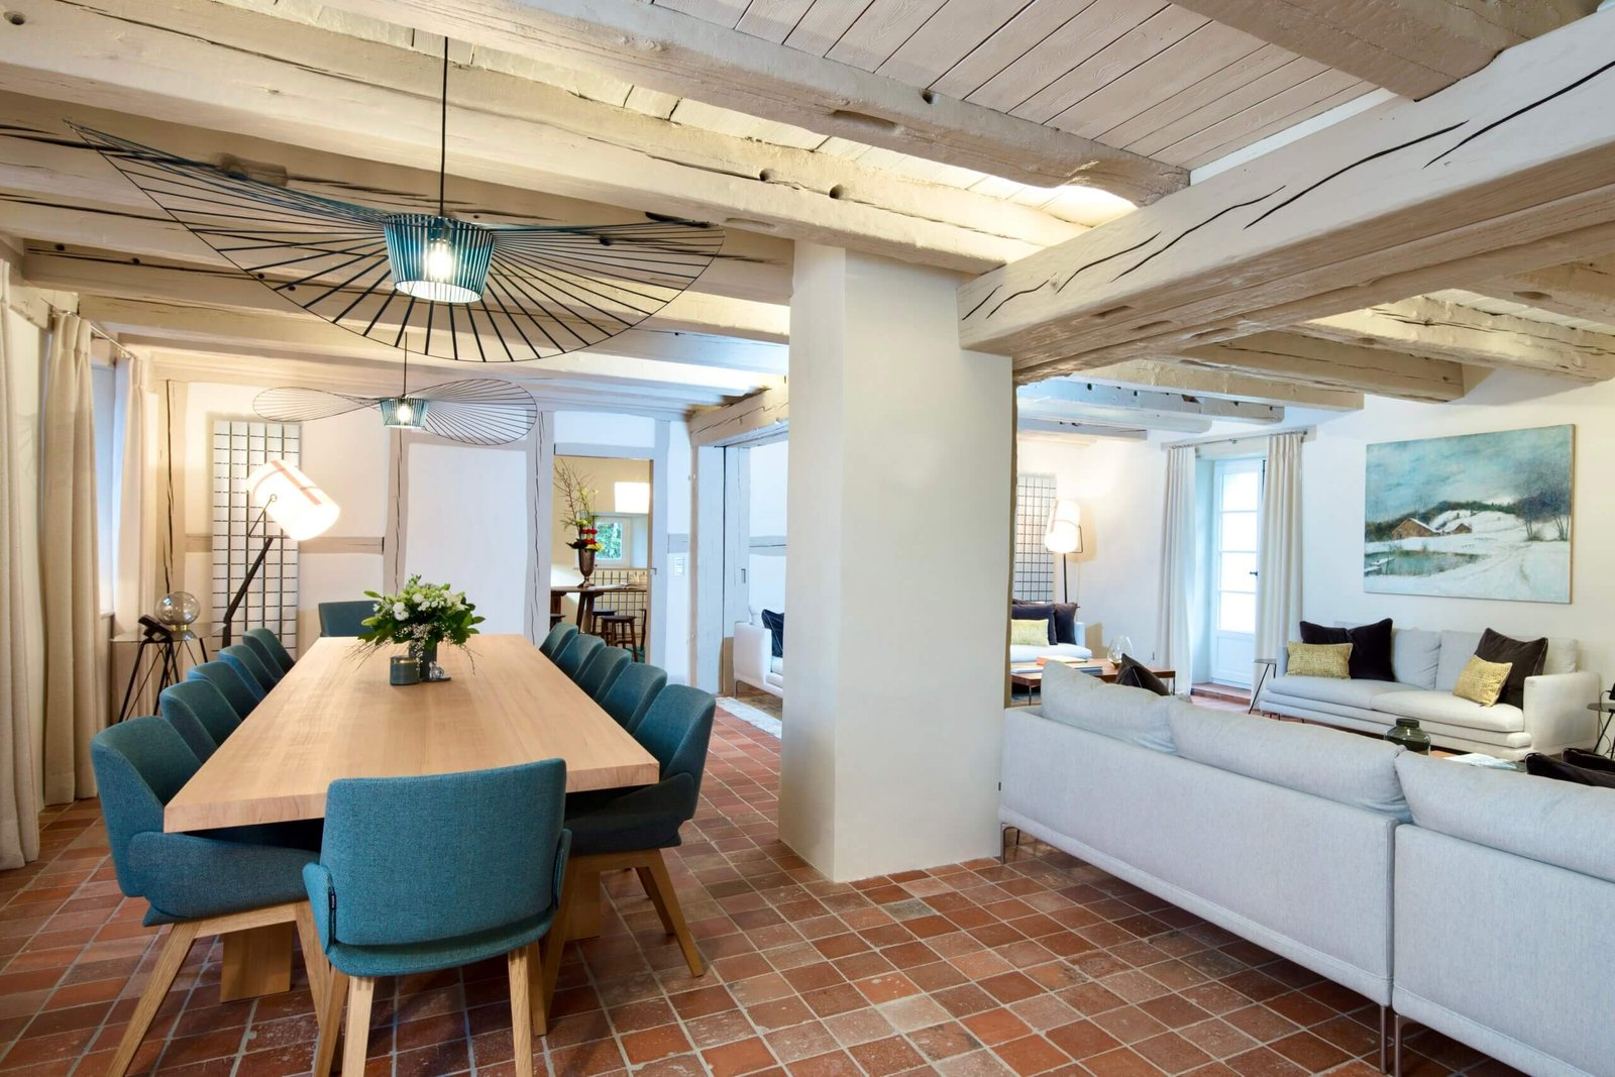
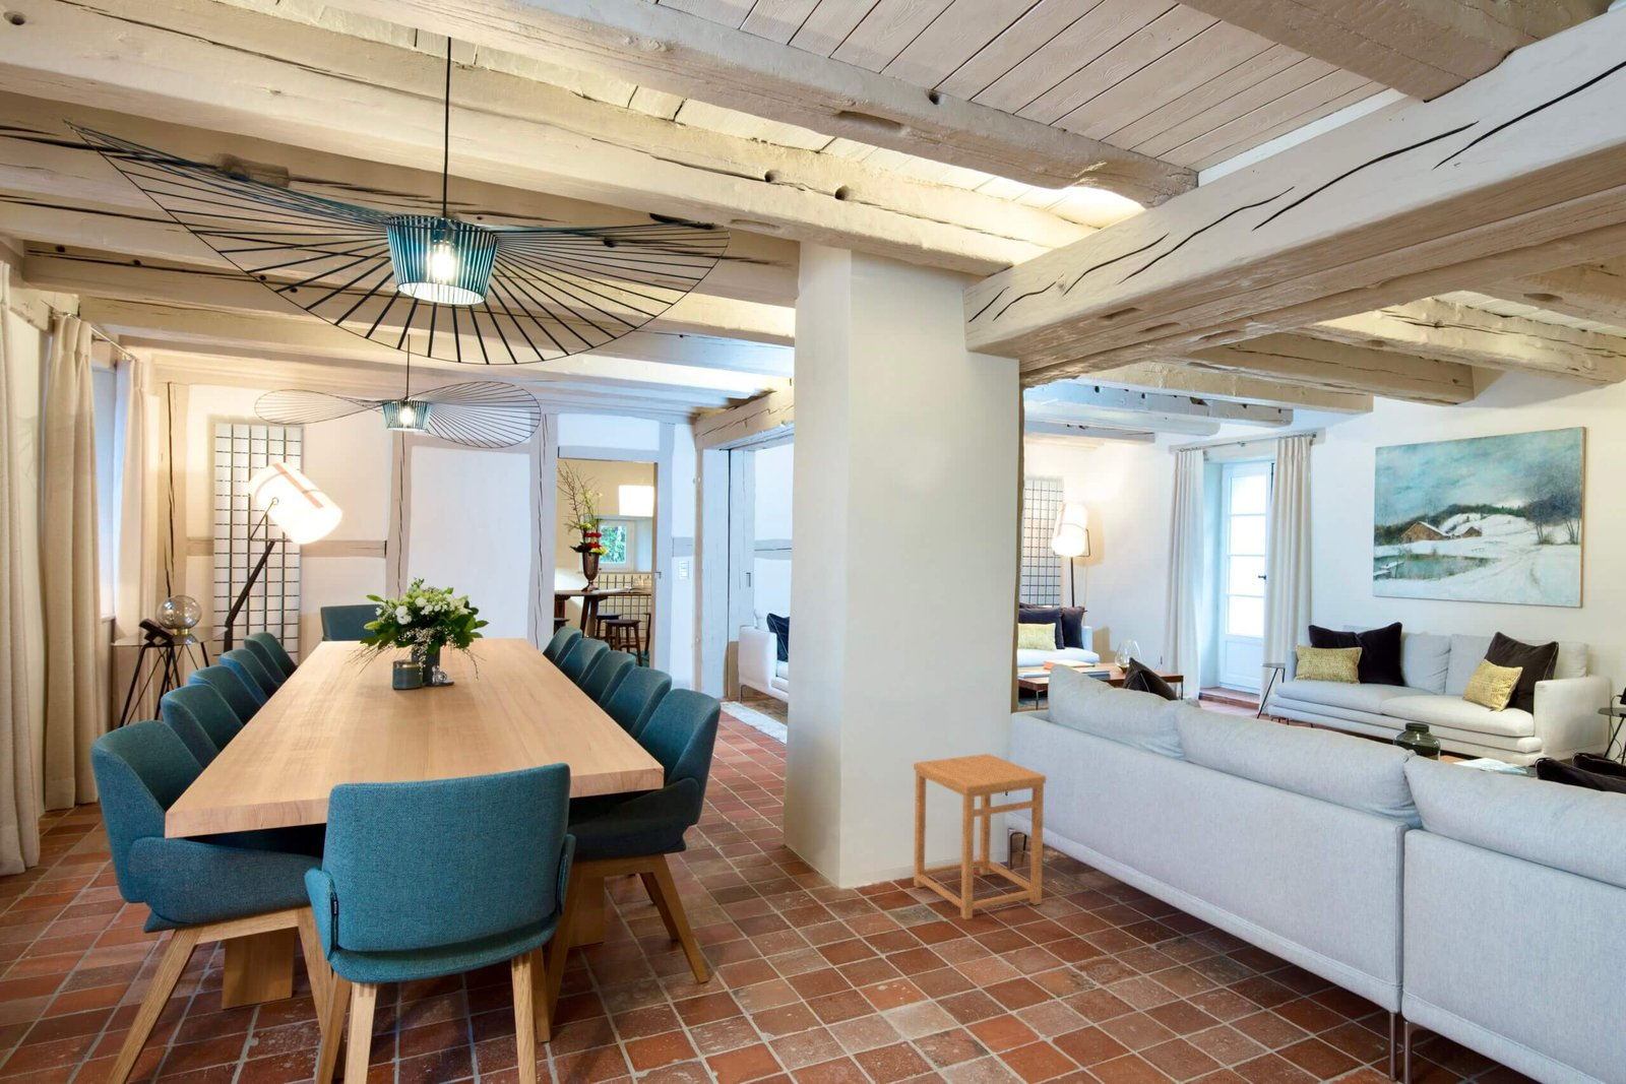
+ side table (980, 831)
